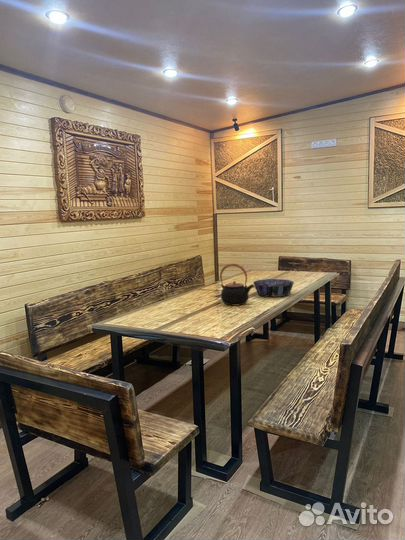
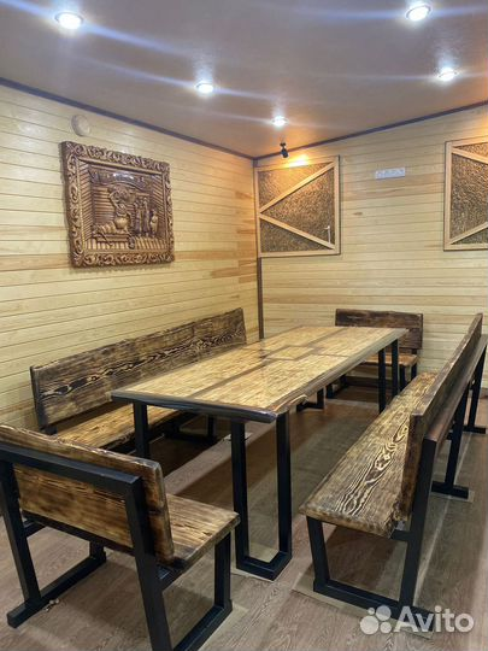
- teapot (236, 283)
- decorative bowl (273, 287)
